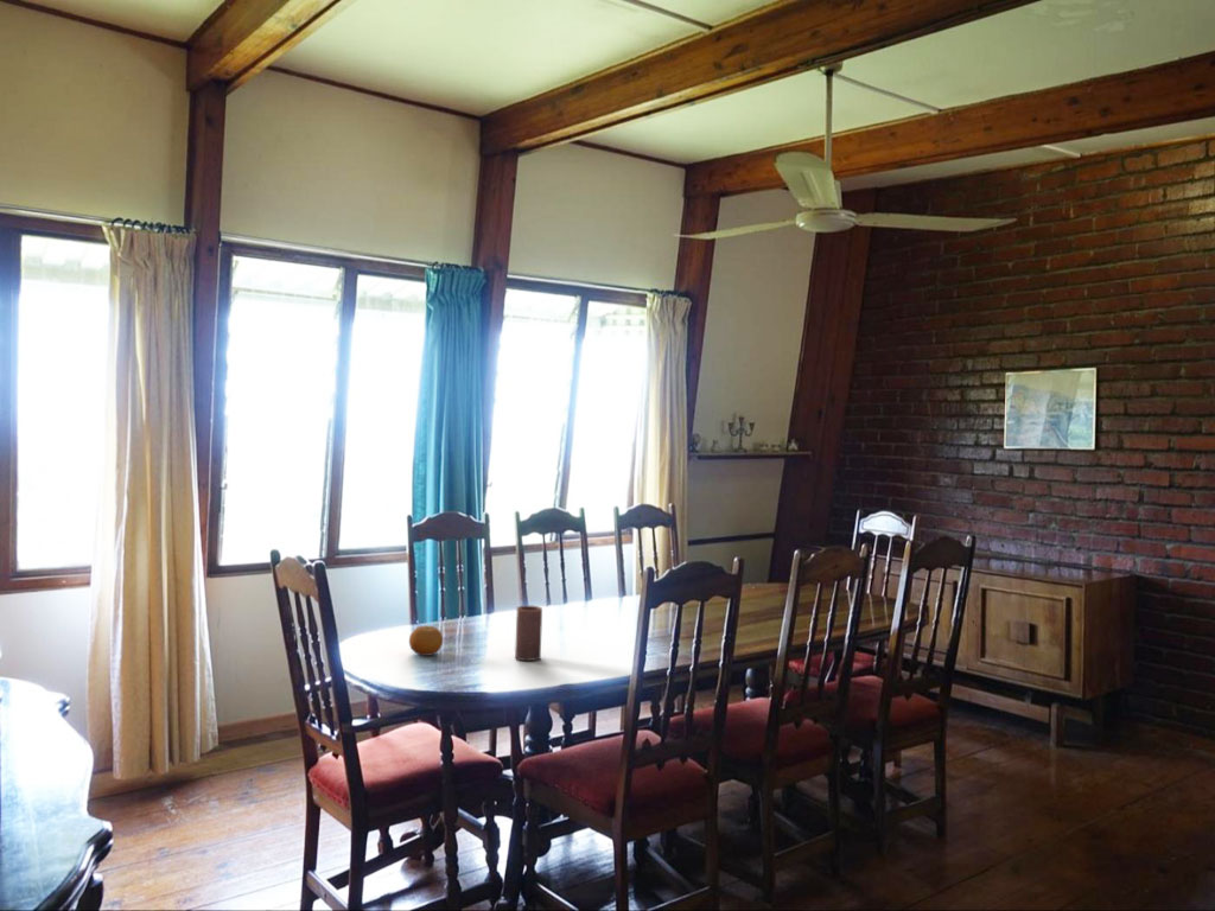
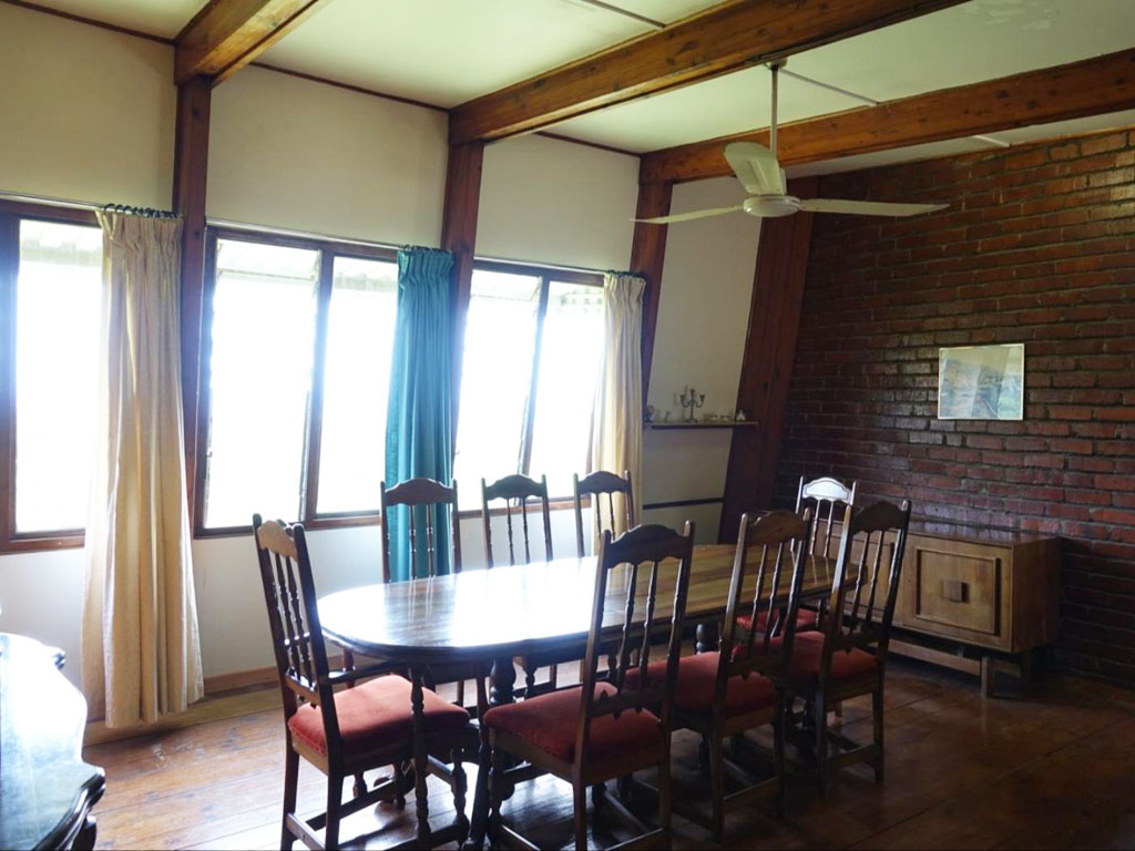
- candle (528, 632)
- fruit (426, 639)
